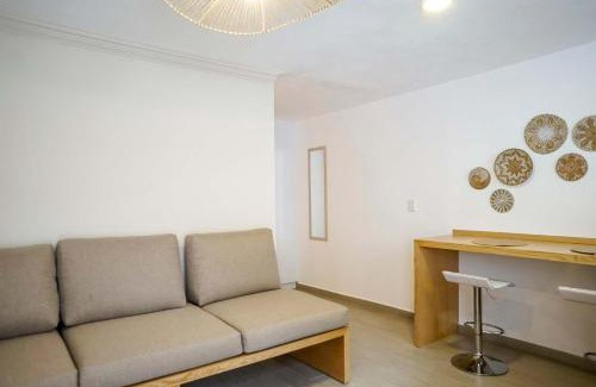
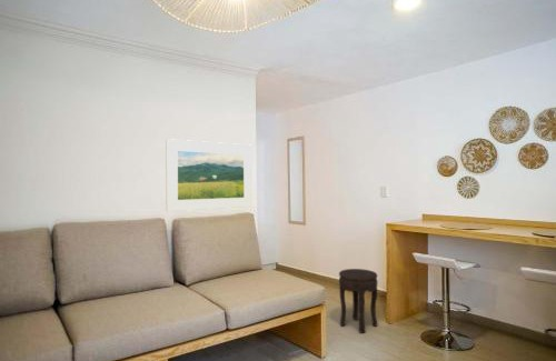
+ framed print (212, 176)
+ side table (358, 299)
